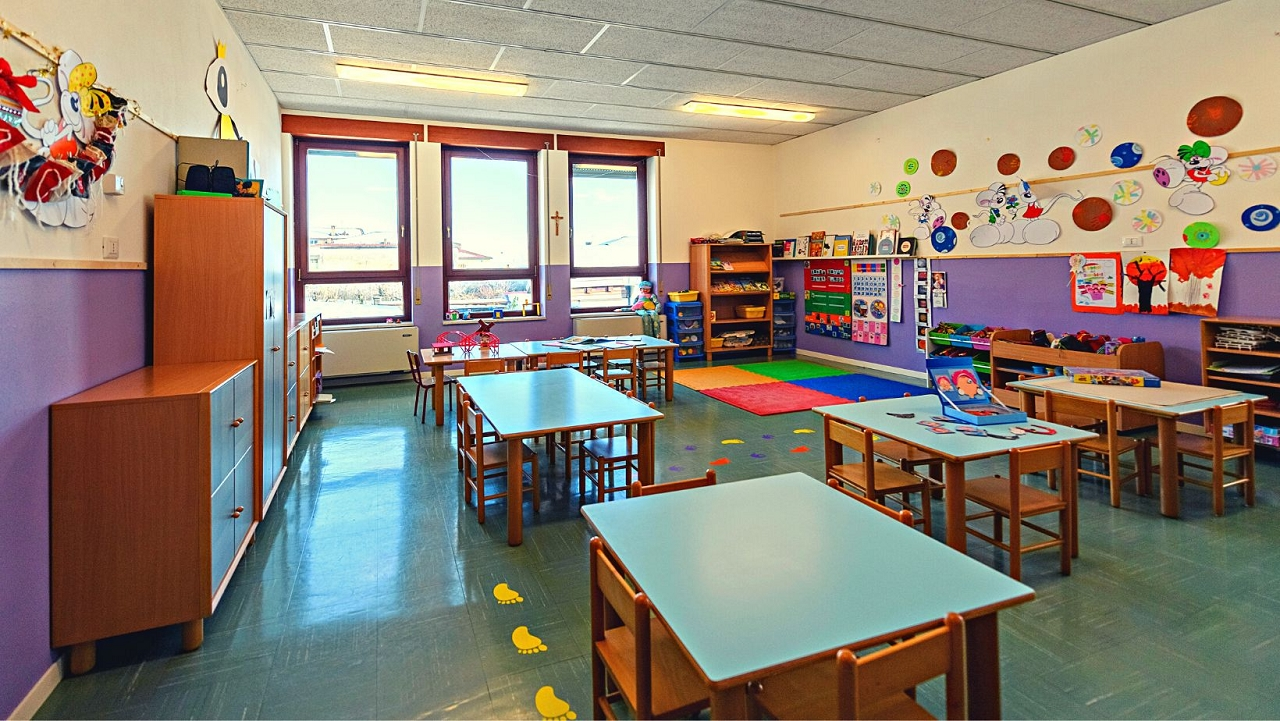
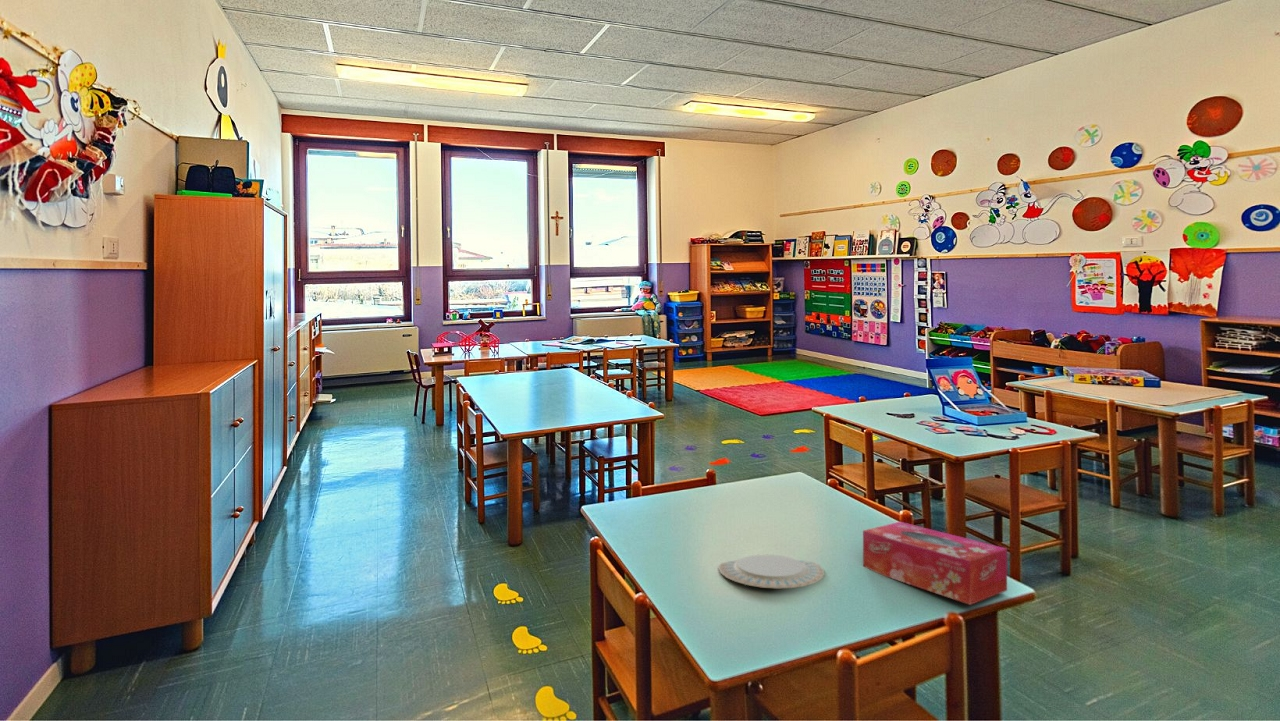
+ chinaware (770, 567)
+ tissue box (931, 559)
